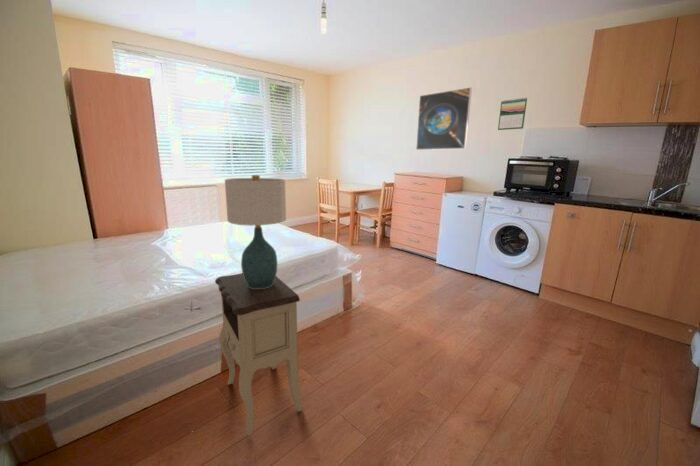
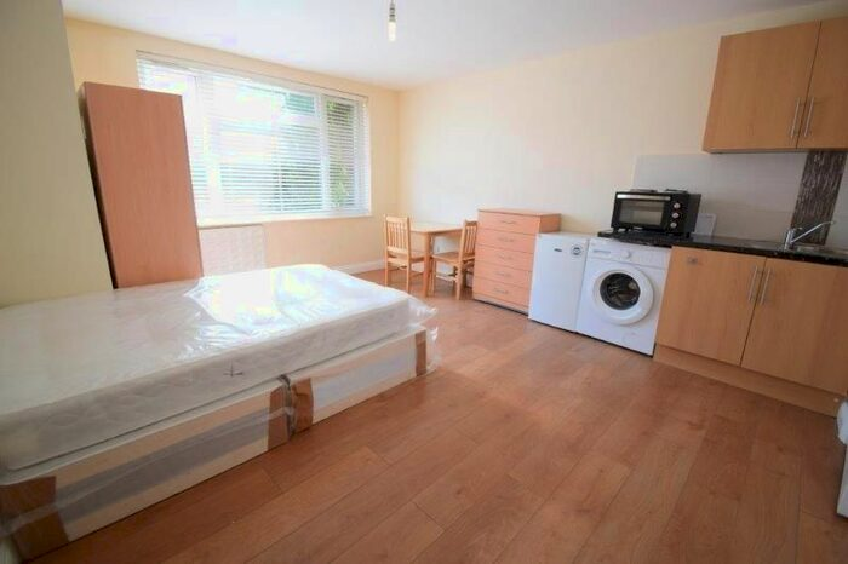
- calendar (512, 114)
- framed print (441, 121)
- nightstand (257, 343)
- table lamp (258, 231)
